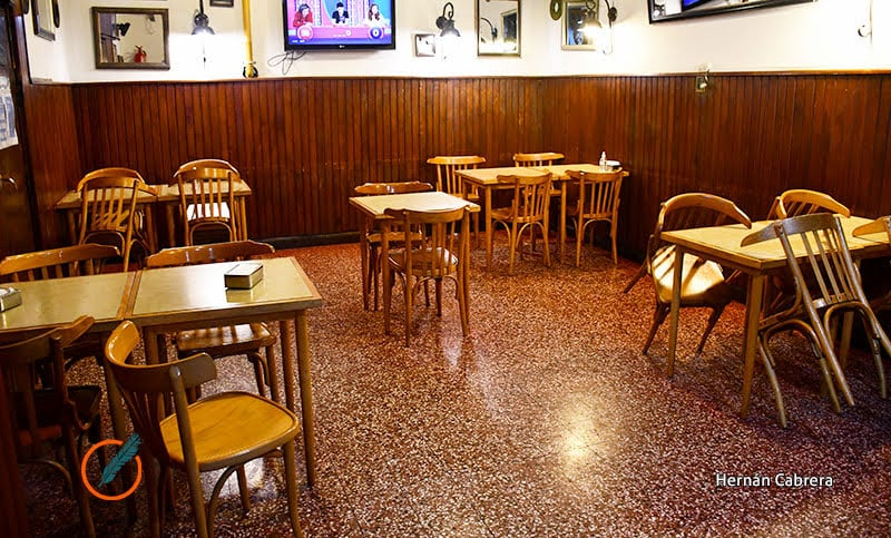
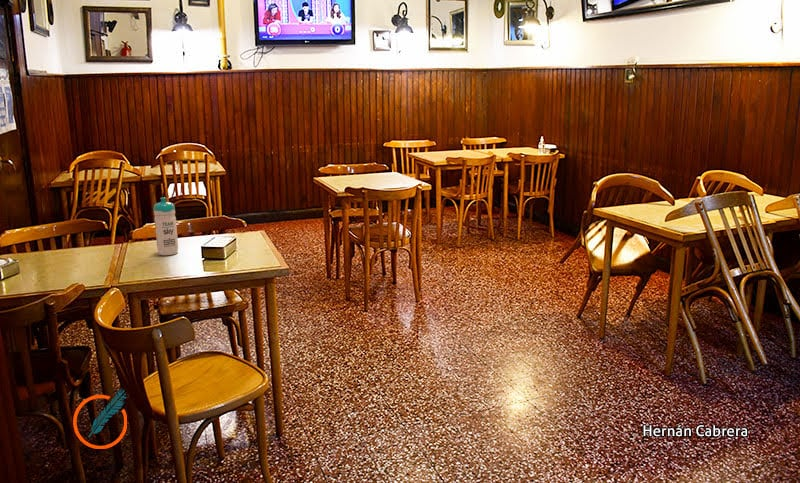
+ water bottle (165, 225)
